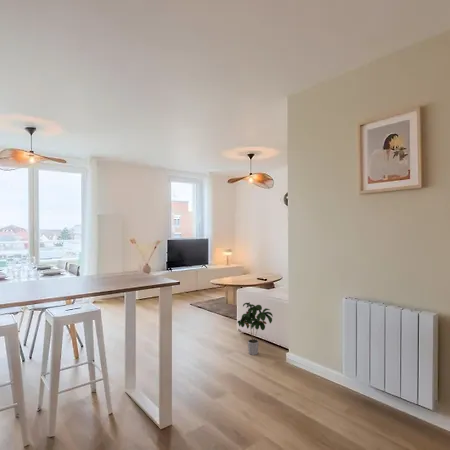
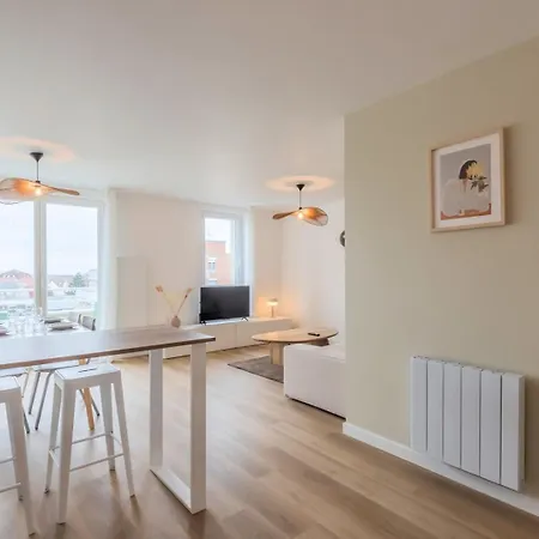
- potted plant (253, 328)
